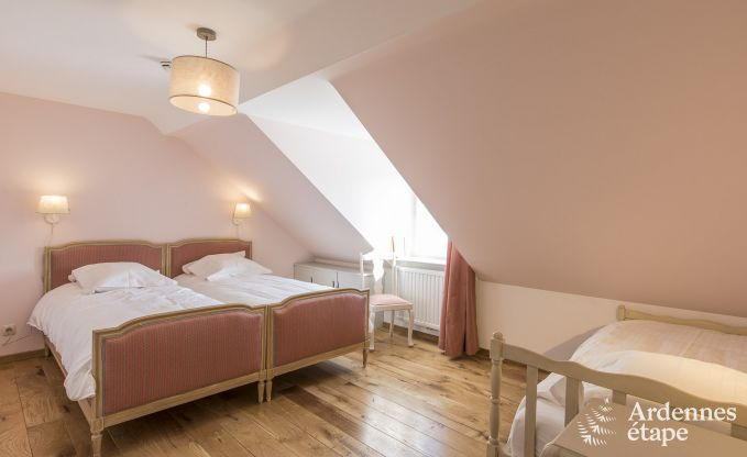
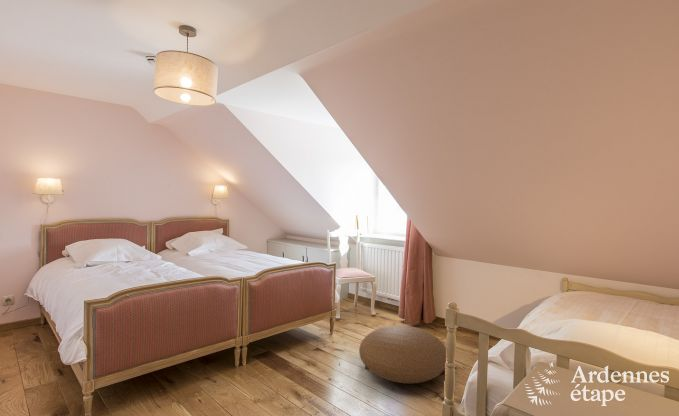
+ pouf (403, 351)
